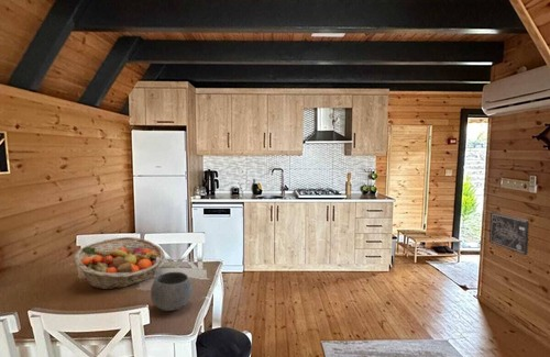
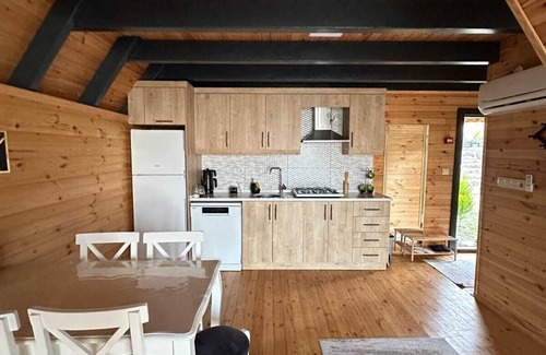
- fruit basket (122, 260)
- wall art (507, 232)
- bowl (172, 291)
